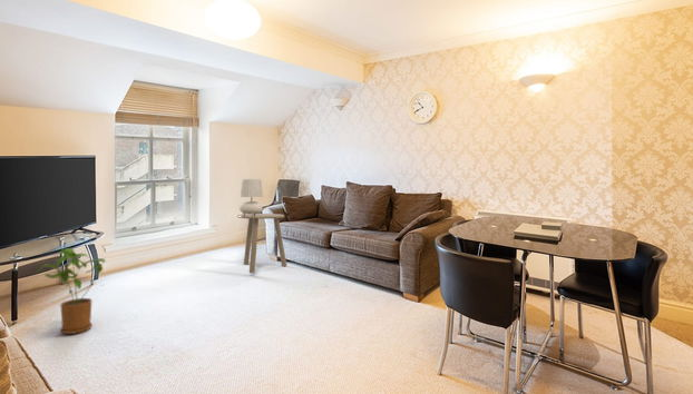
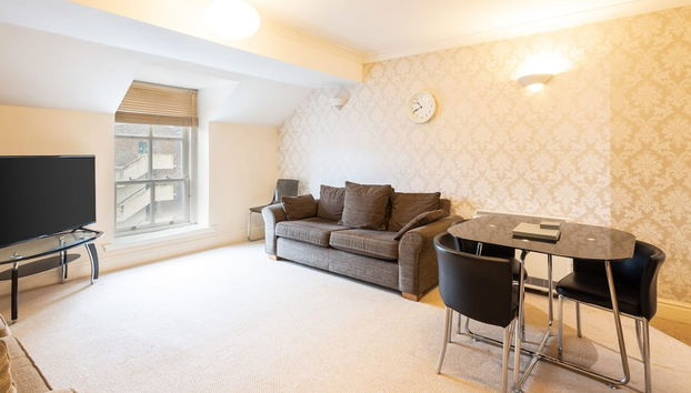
- house plant (70, 288)
- table lamp (251, 197)
- side table (256, 240)
